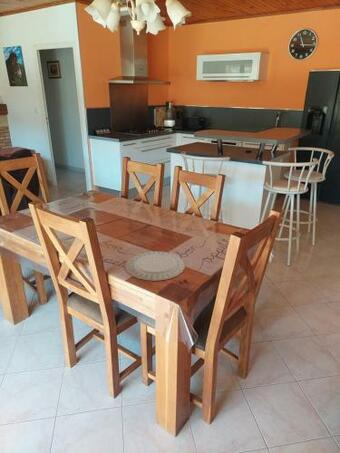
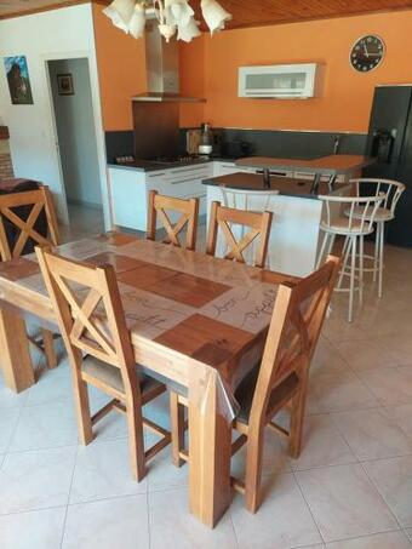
- chinaware (155, 263)
